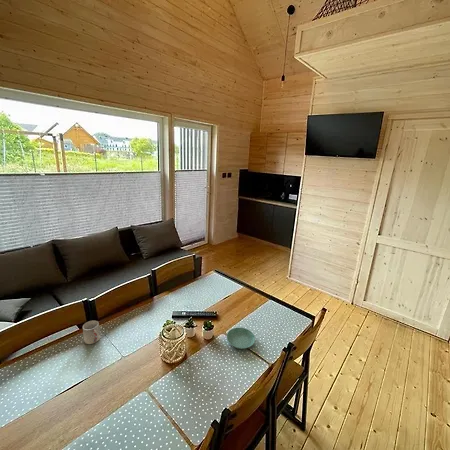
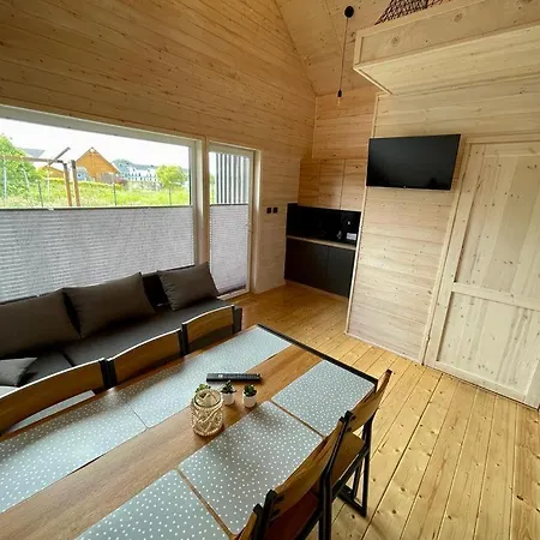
- cup (92, 333)
- saucer (240, 339)
